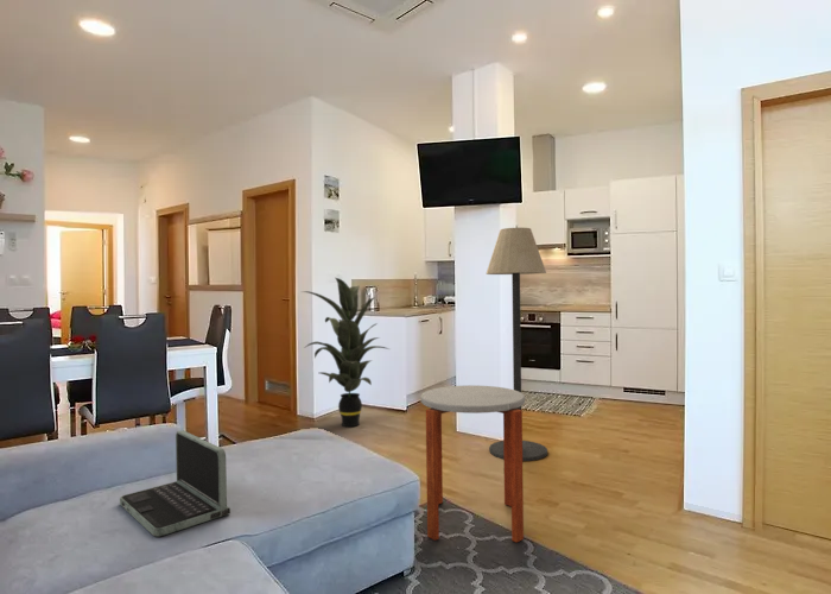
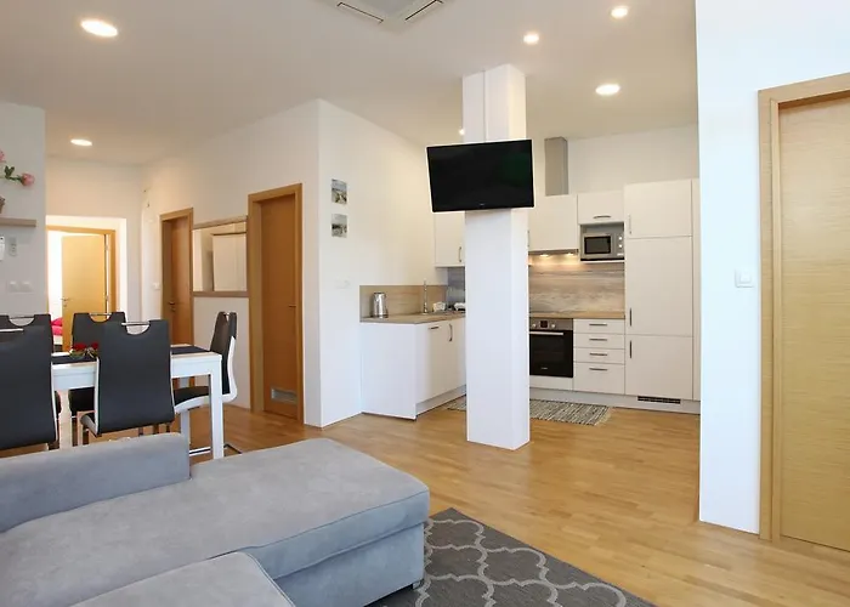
- side table (503, 456)
- laptop (177, 474)
- indoor plant (343, 352)
- floor lamp (516, 340)
